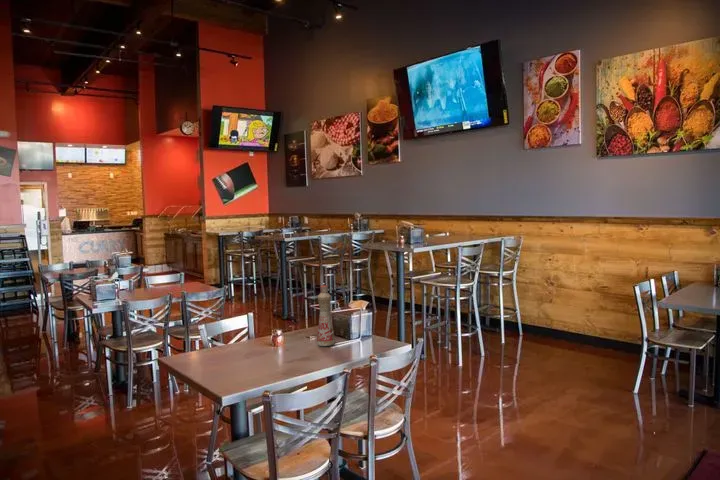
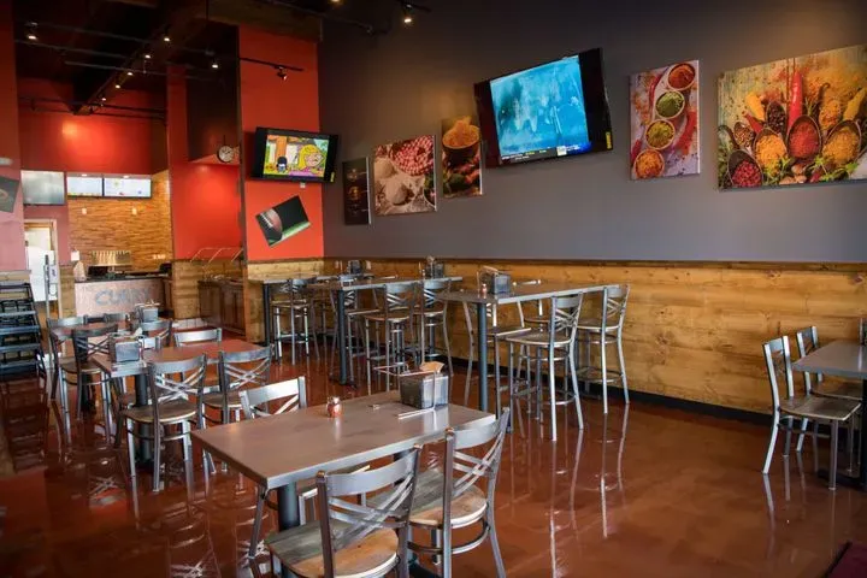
- bottle (325, 314)
